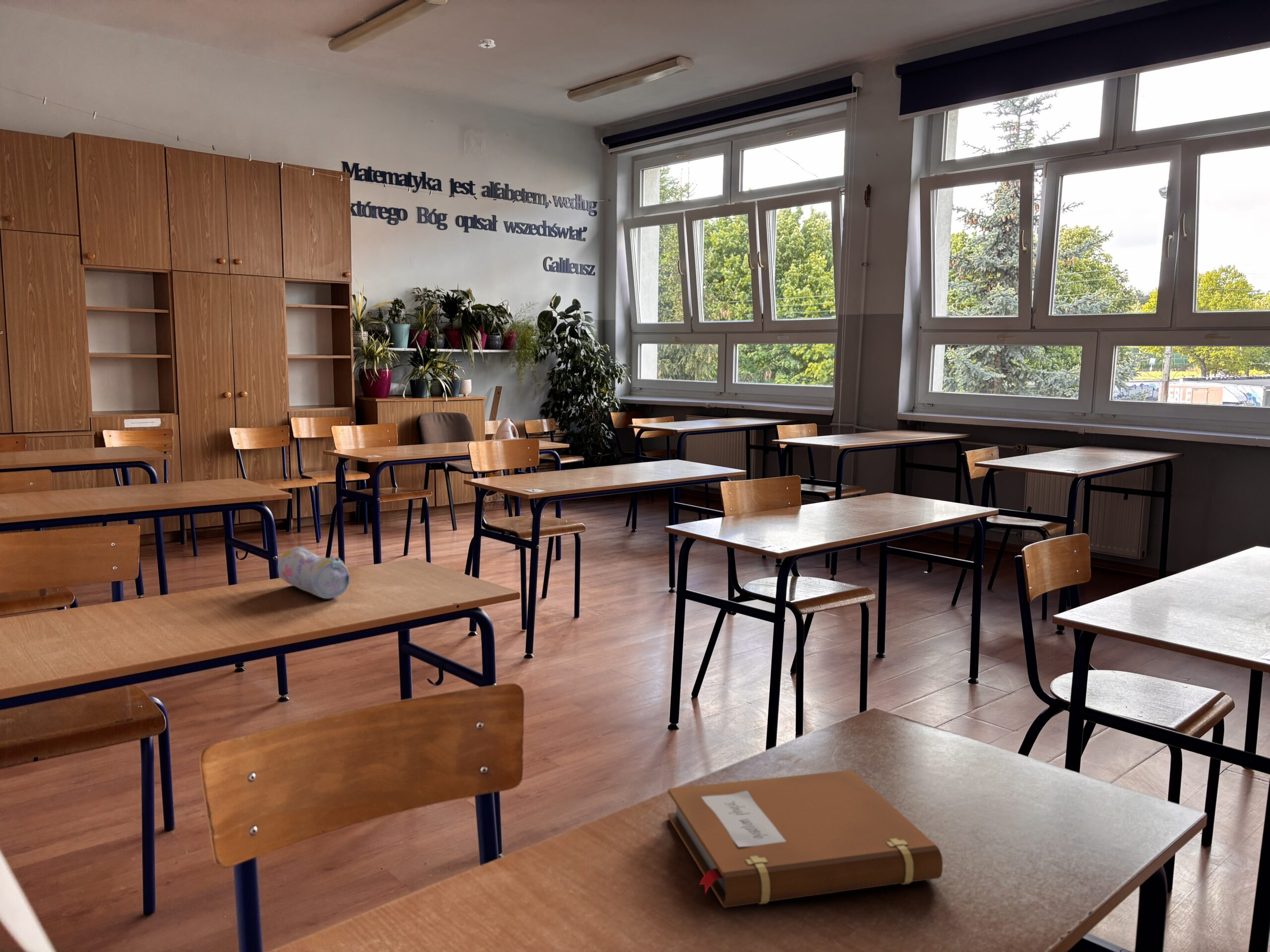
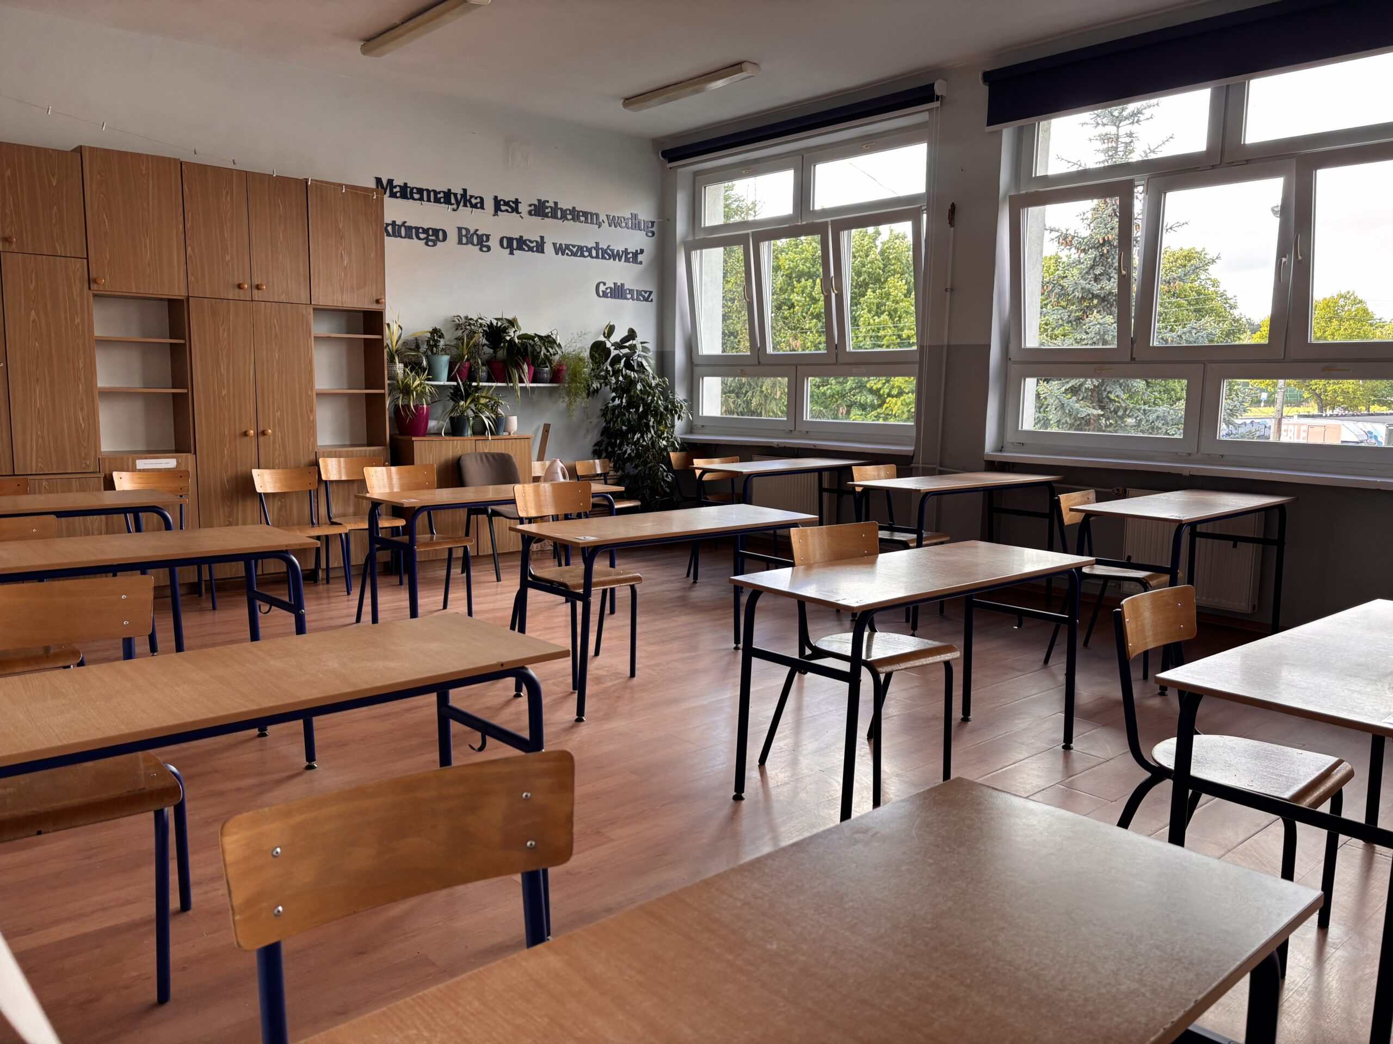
- notebook (791, 833)
- pencil case (313, 571)
- smoke detector (486, 44)
